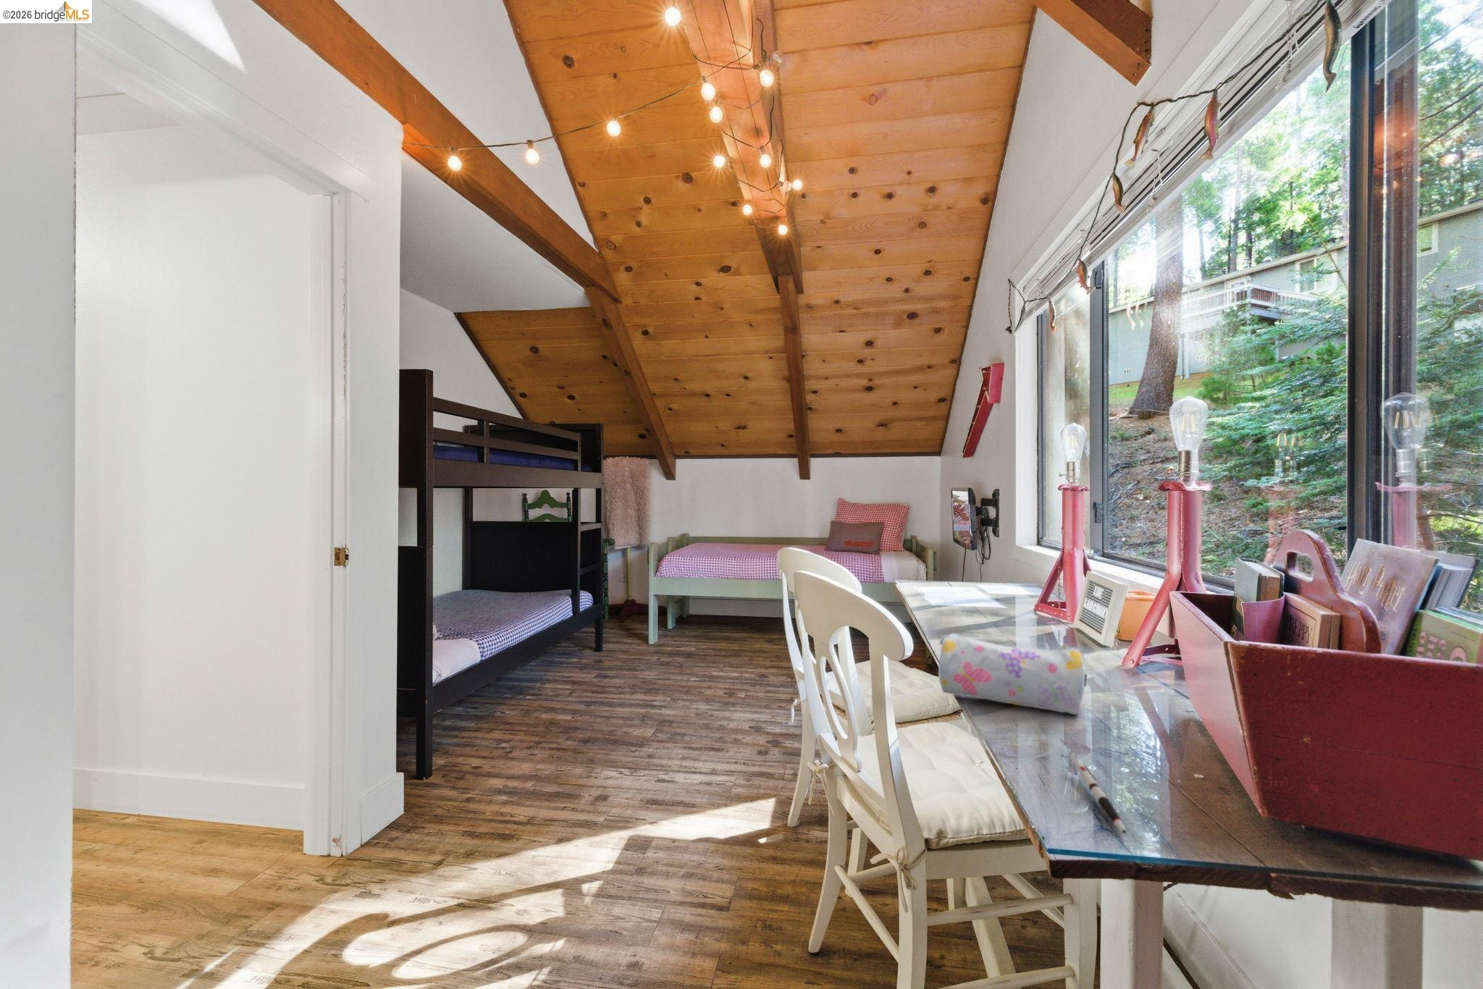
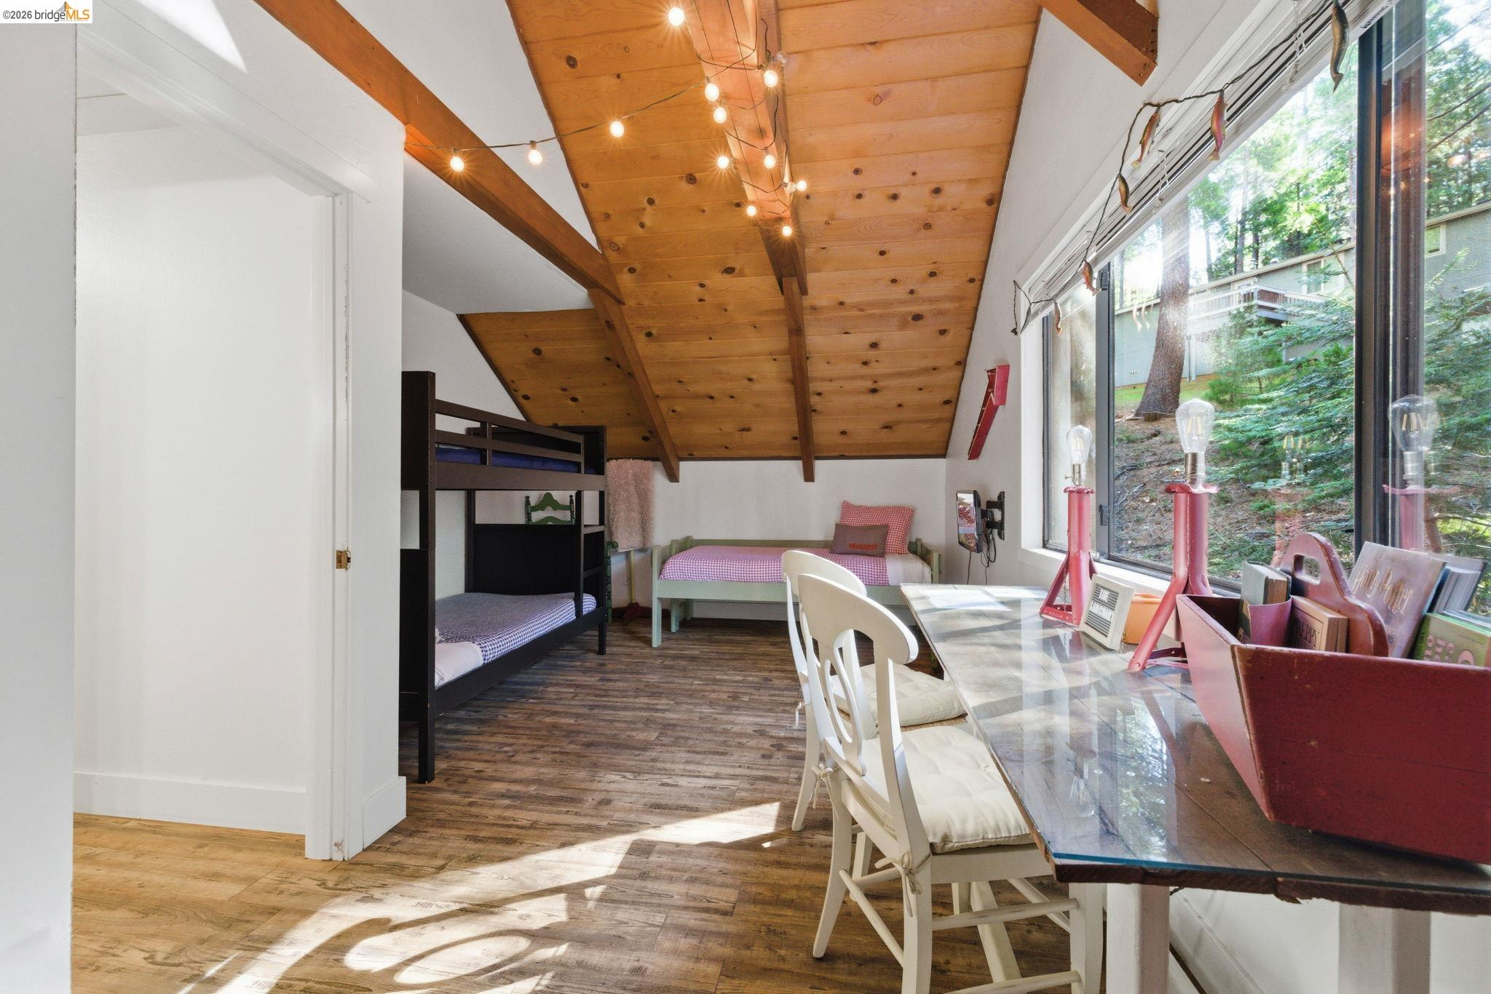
- pen (1099, 795)
- pencil case (1009, 671)
